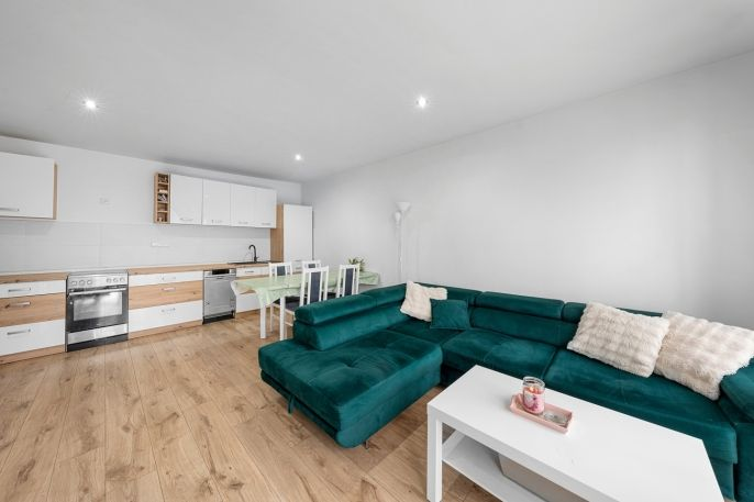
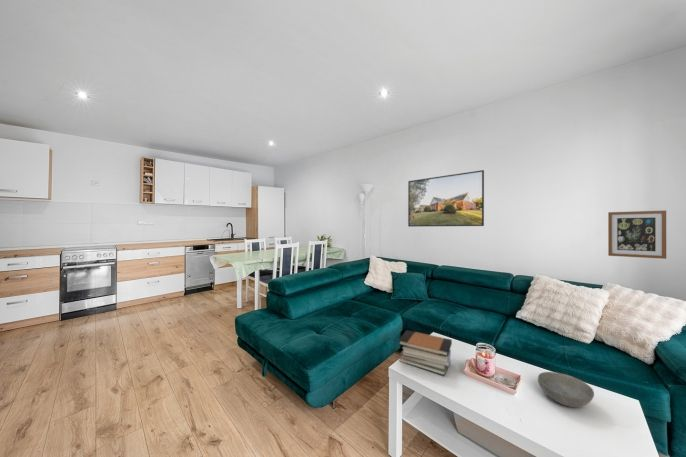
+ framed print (442, 201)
+ book stack (425, 351)
+ wall art (635, 234)
+ bowl (564, 391)
